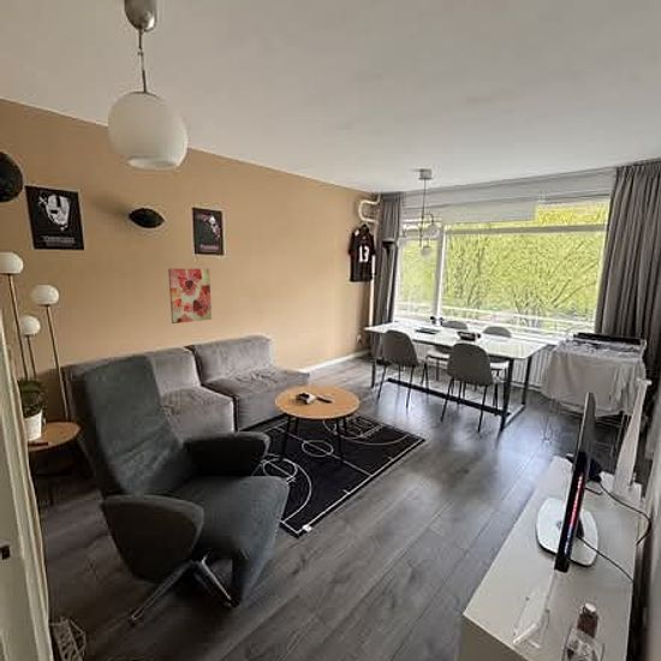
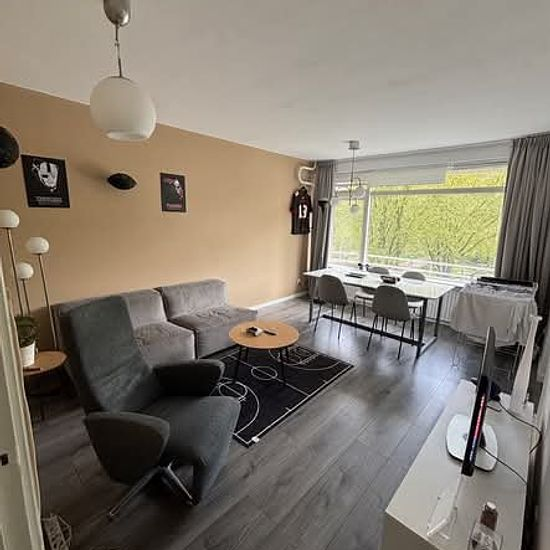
- wall art (191, 294)
